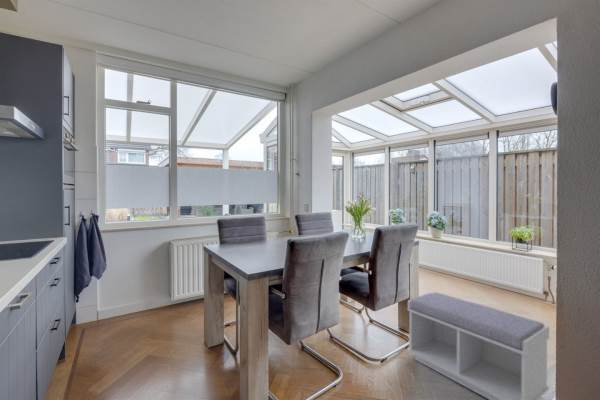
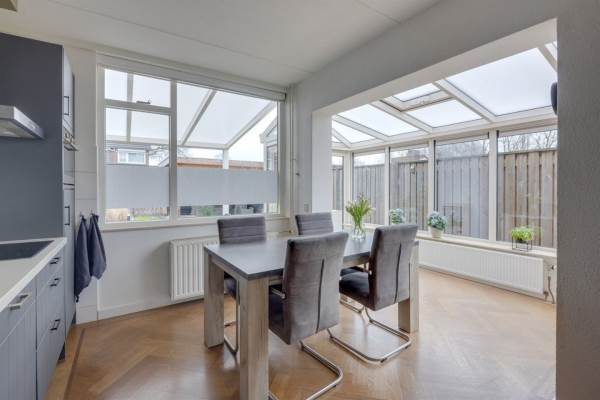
- bench (470, 341)
